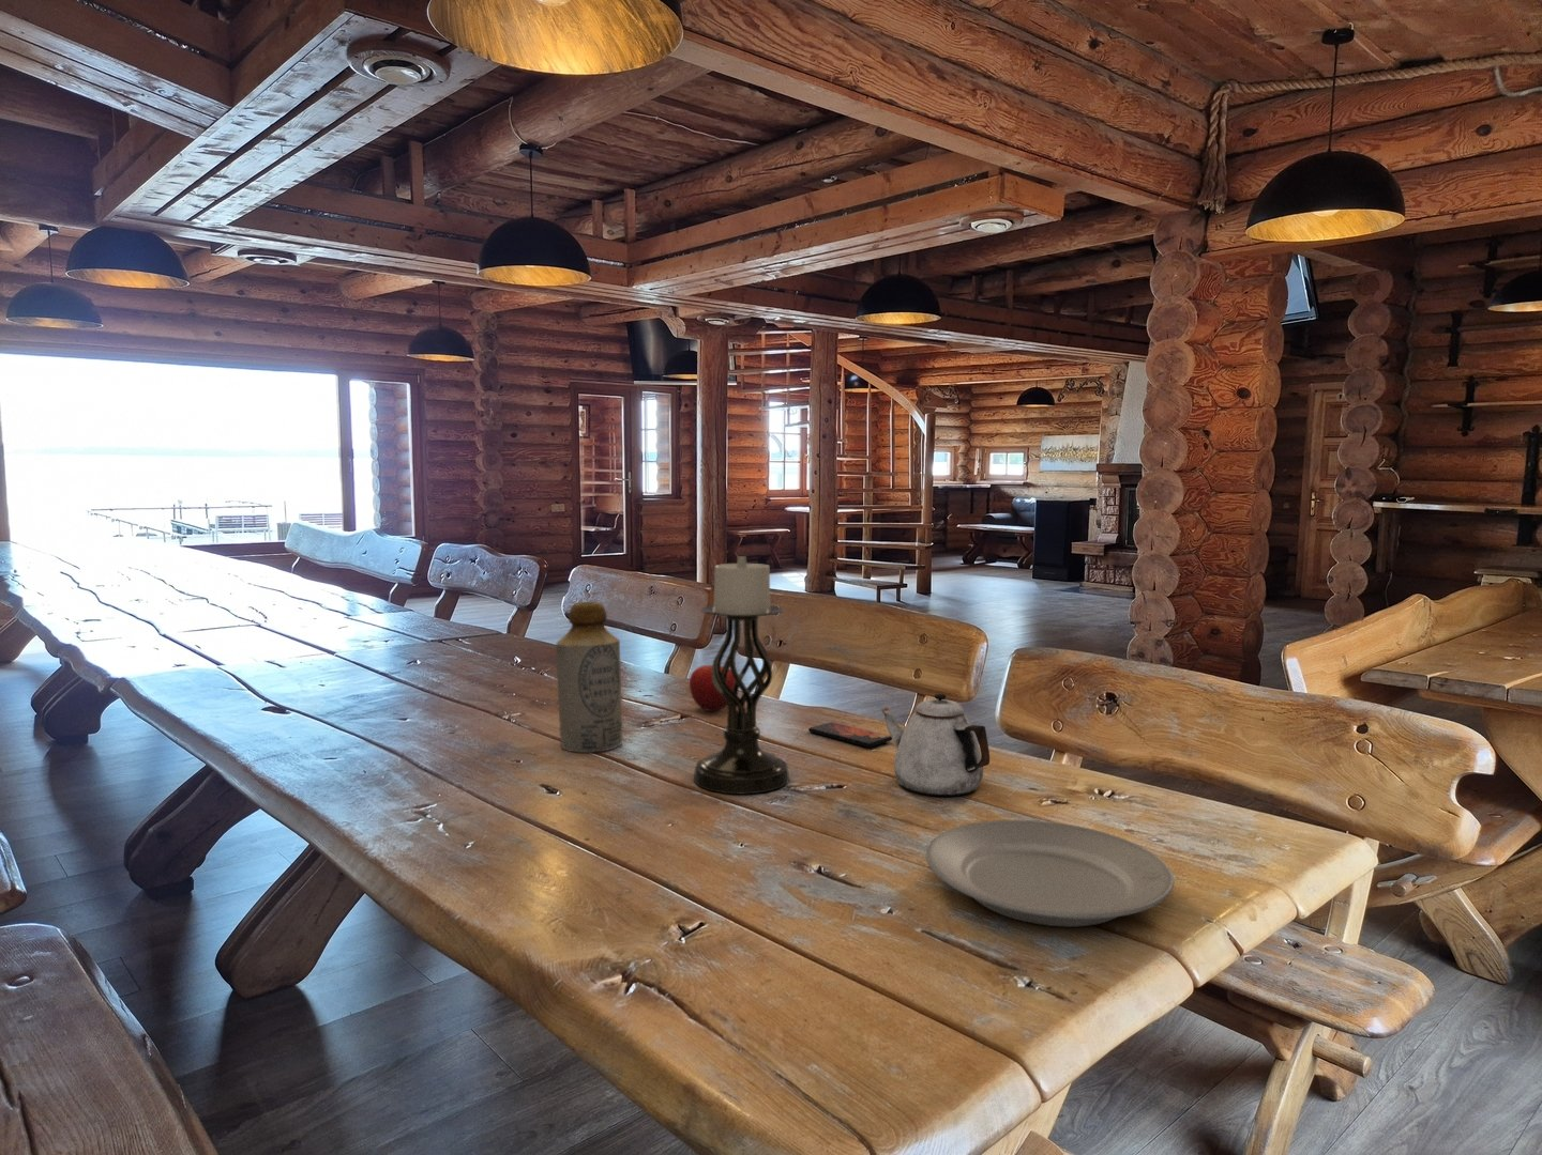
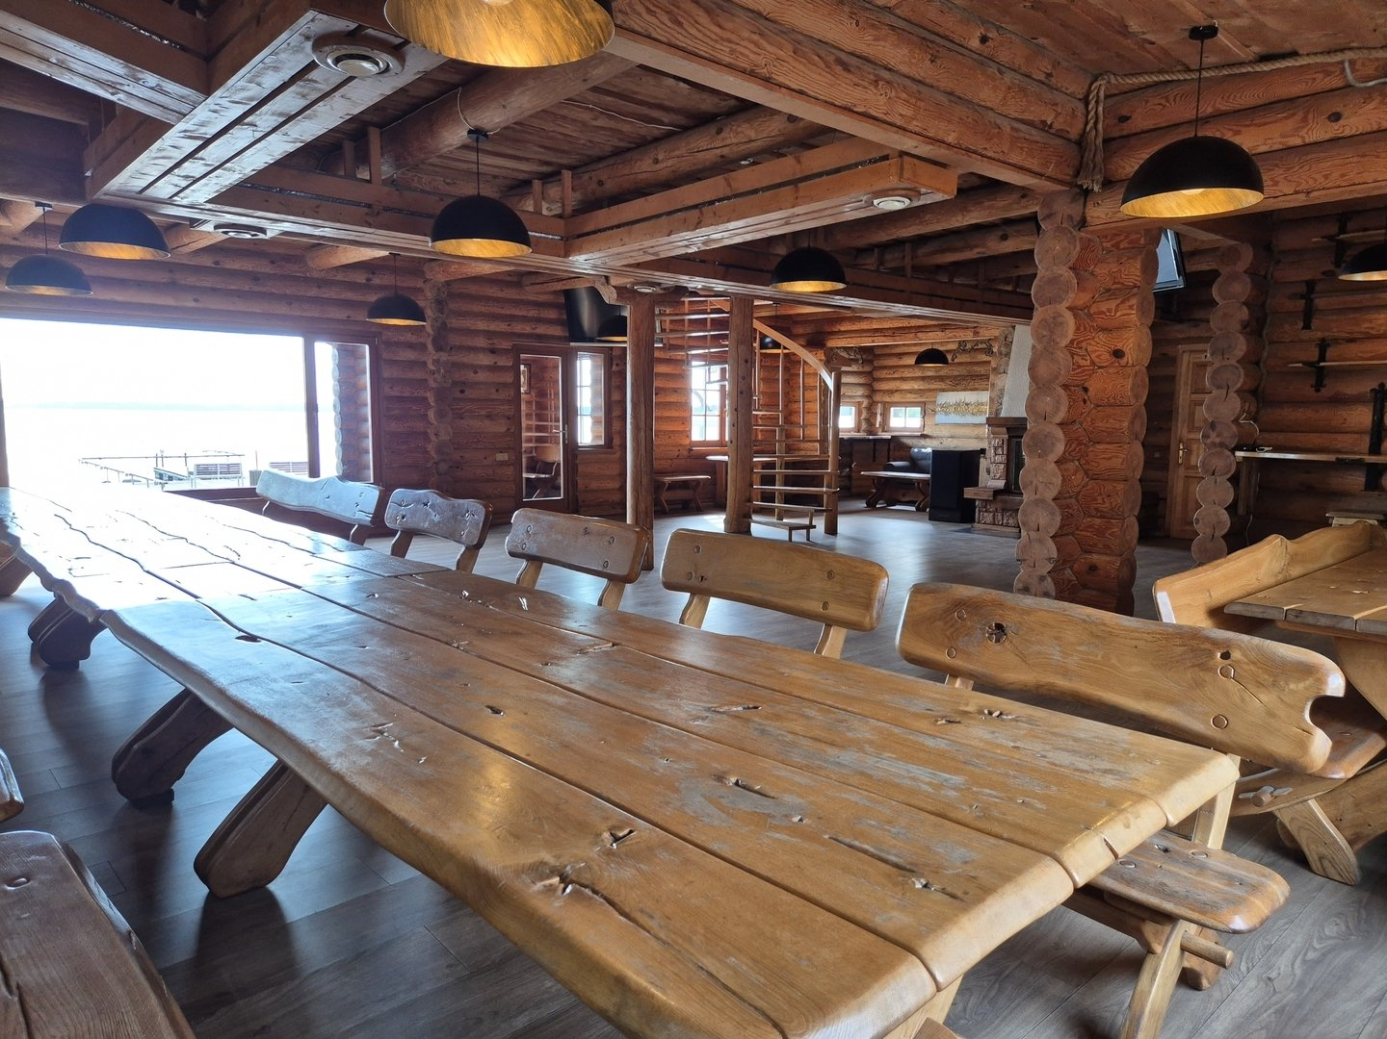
- candle holder (742, 668)
- smartphone (849, 734)
- teapot (931, 736)
- bottle (589, 672)
- fruit (712, 684)
- plate (1045, 875)
